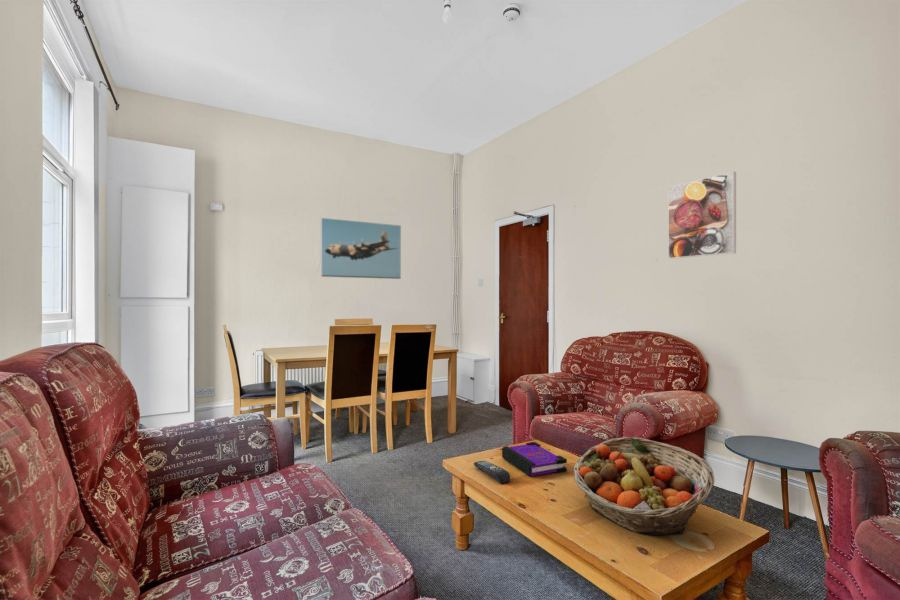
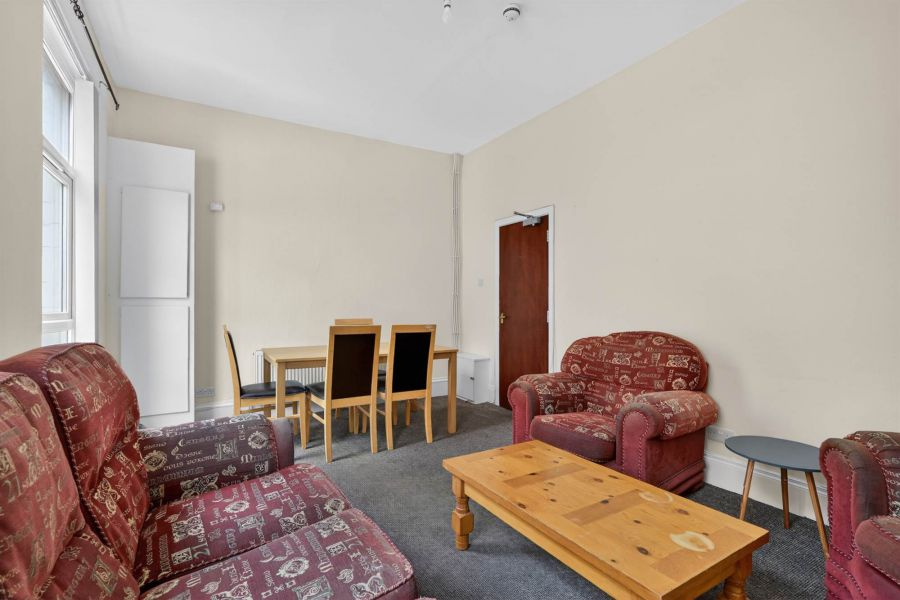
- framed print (362, 249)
- remote control (491, 469)
- fruit basket (638, 481)
- board game (530, 457)
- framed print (700, 217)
